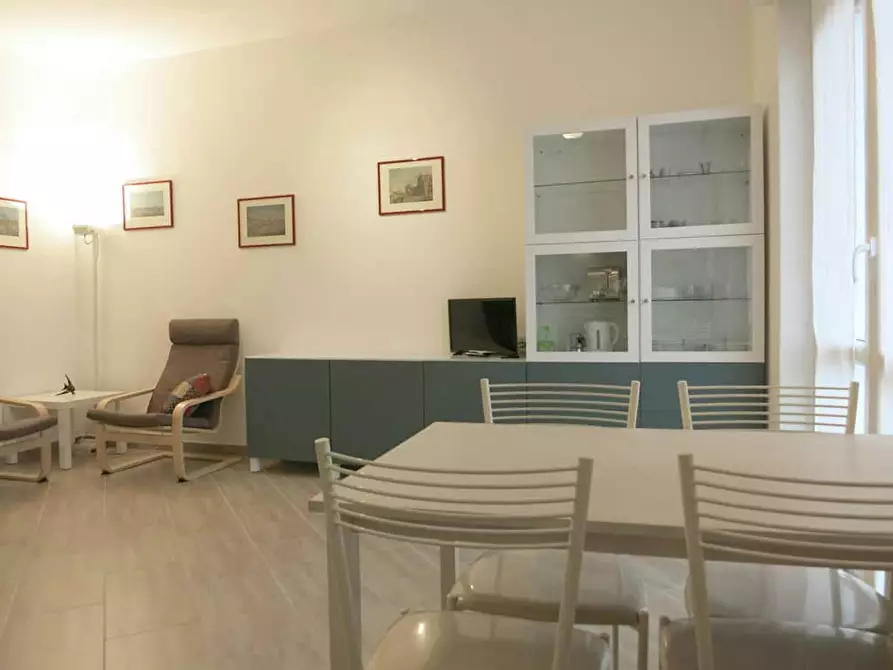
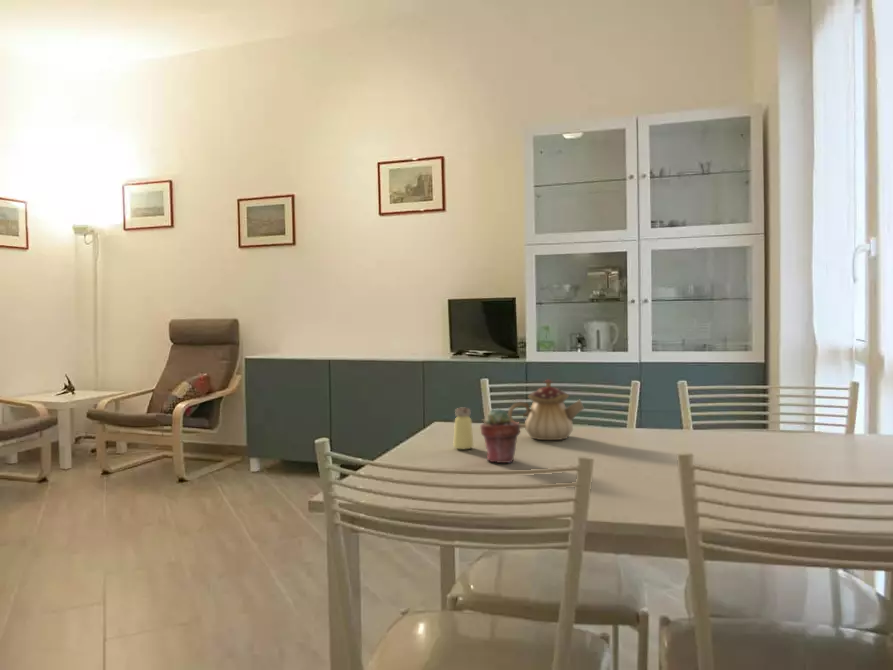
+ potted succulent (500, 434)
+ teapot (545, 408)
+ saltshaker (463, 427)
